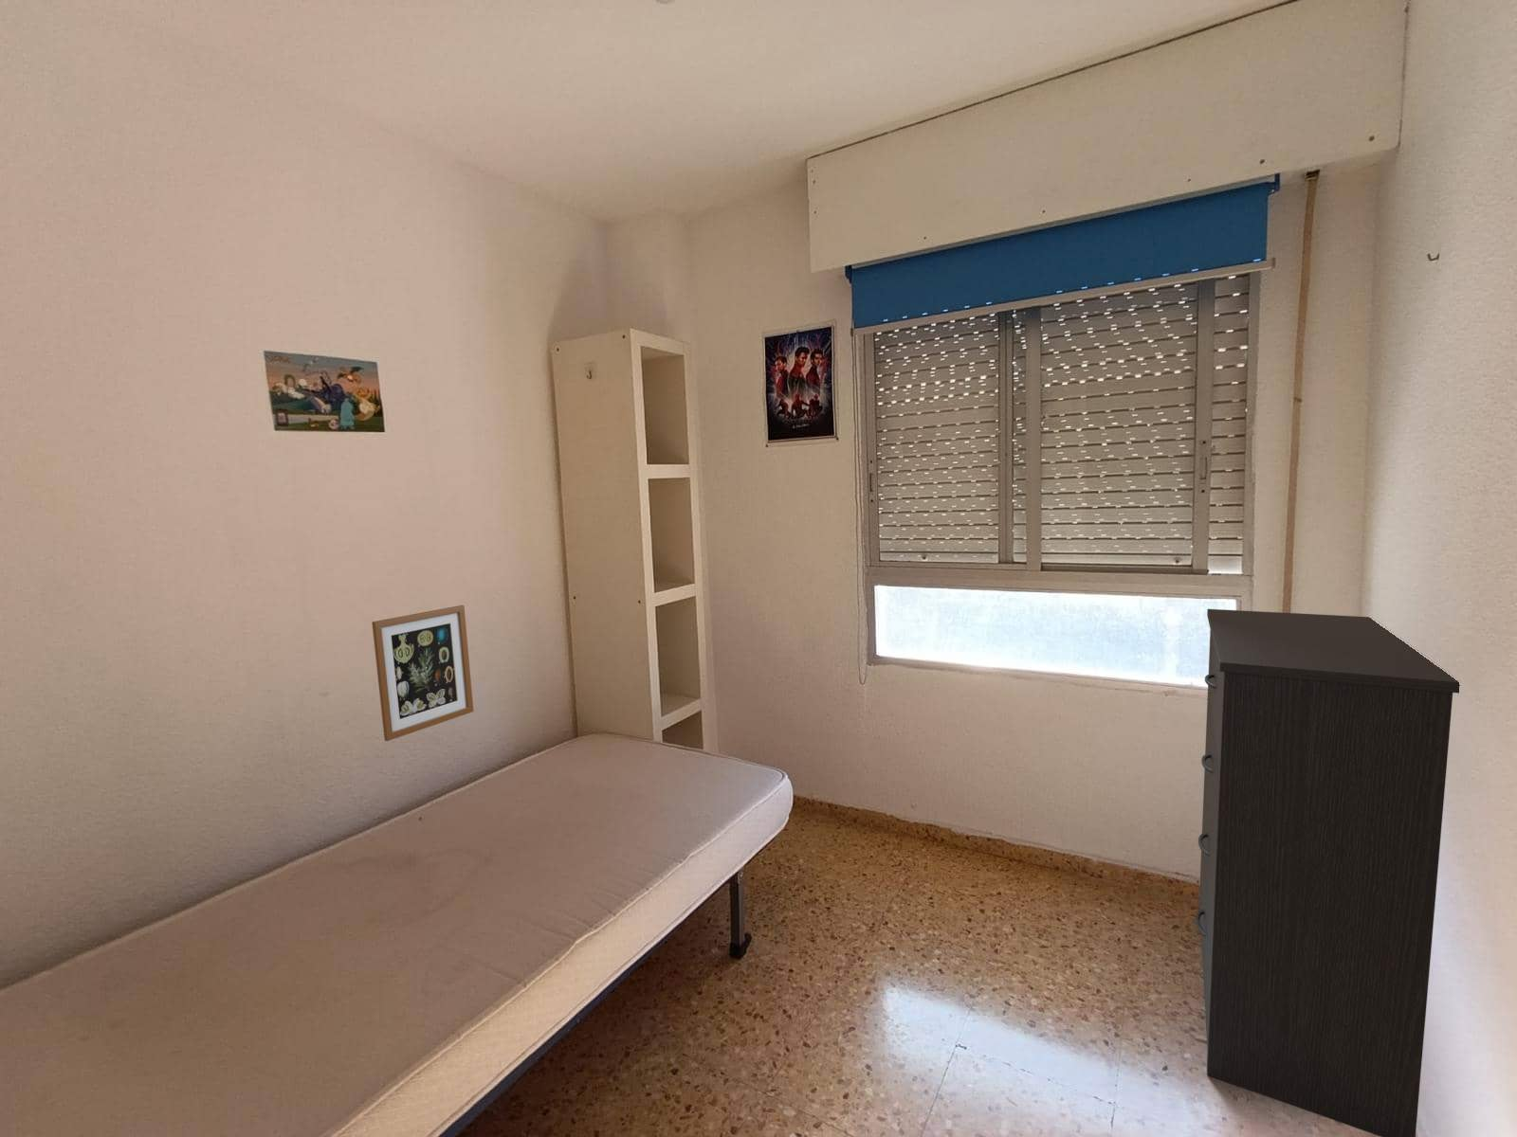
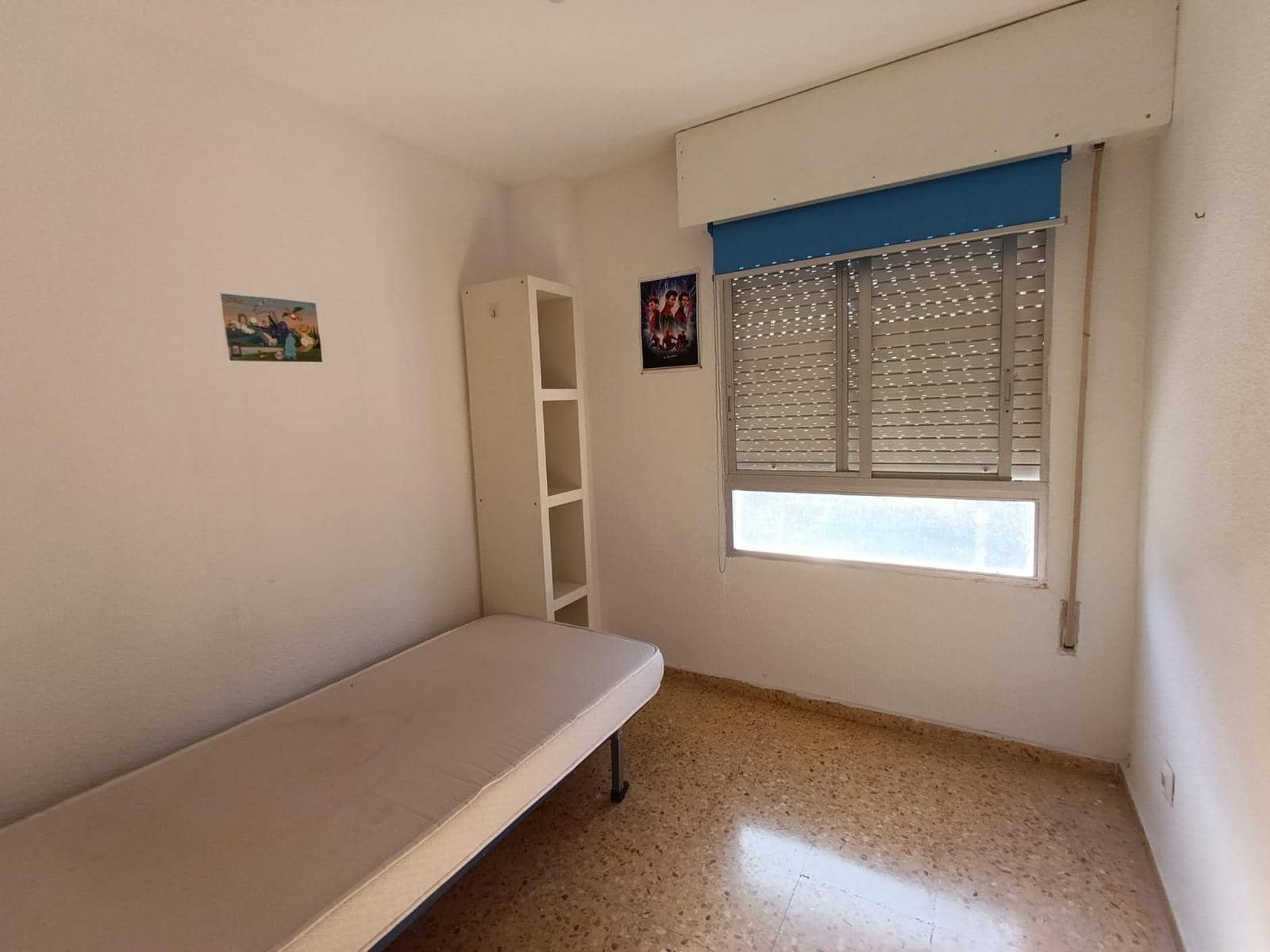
- dresser (1290, 828)
- wall art (425, 669)
